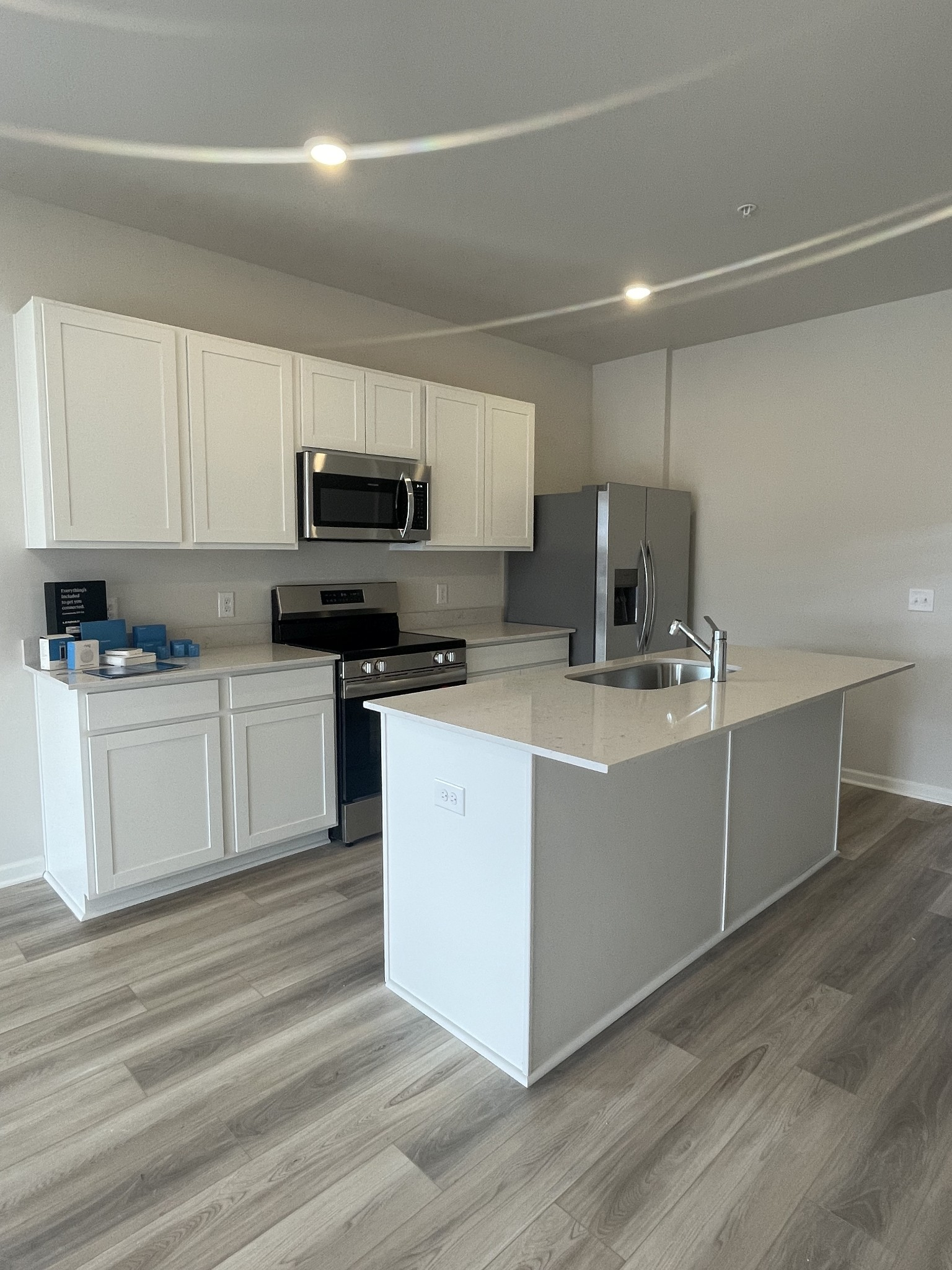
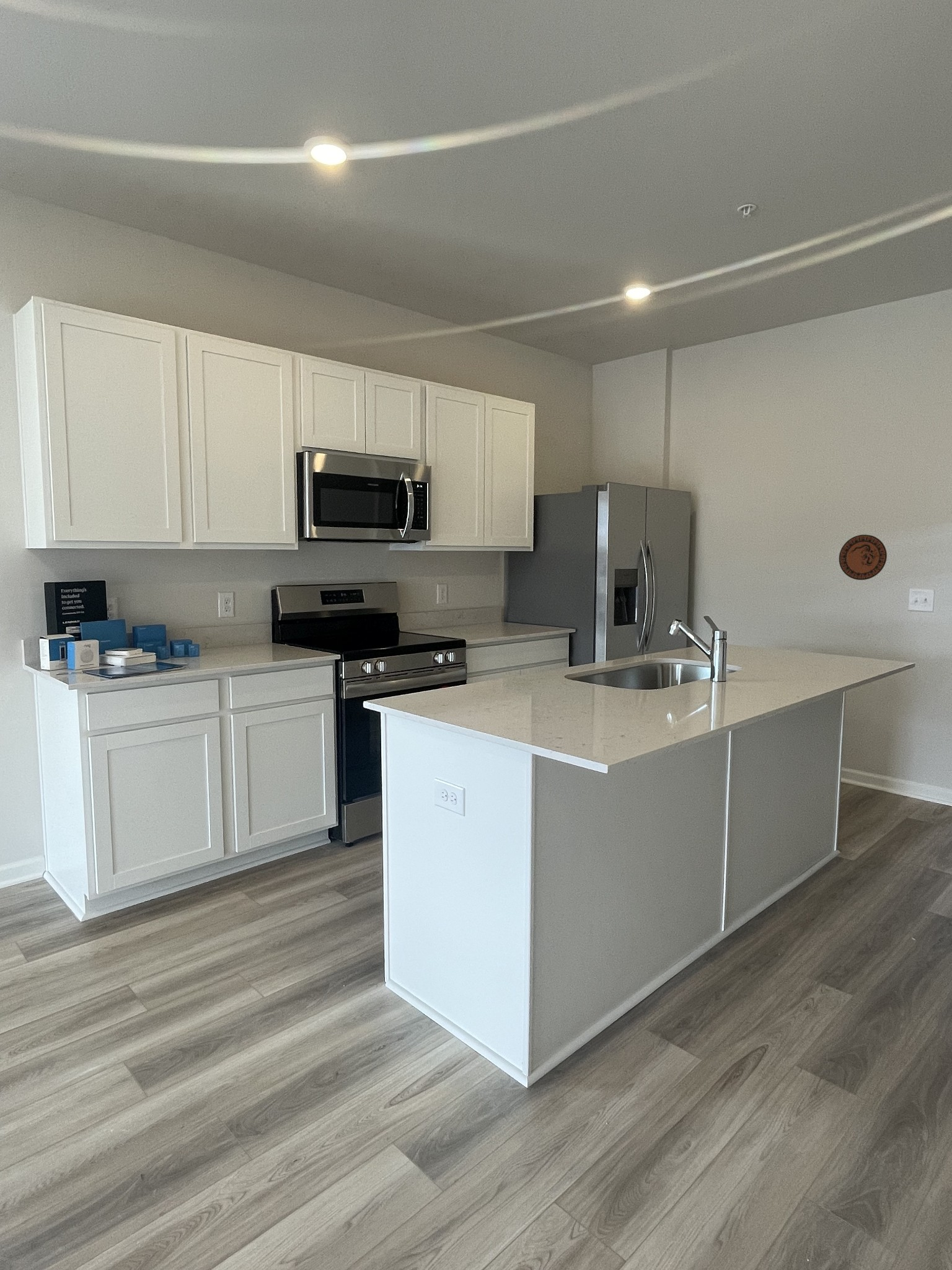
+ decorative plate (862, 557)
